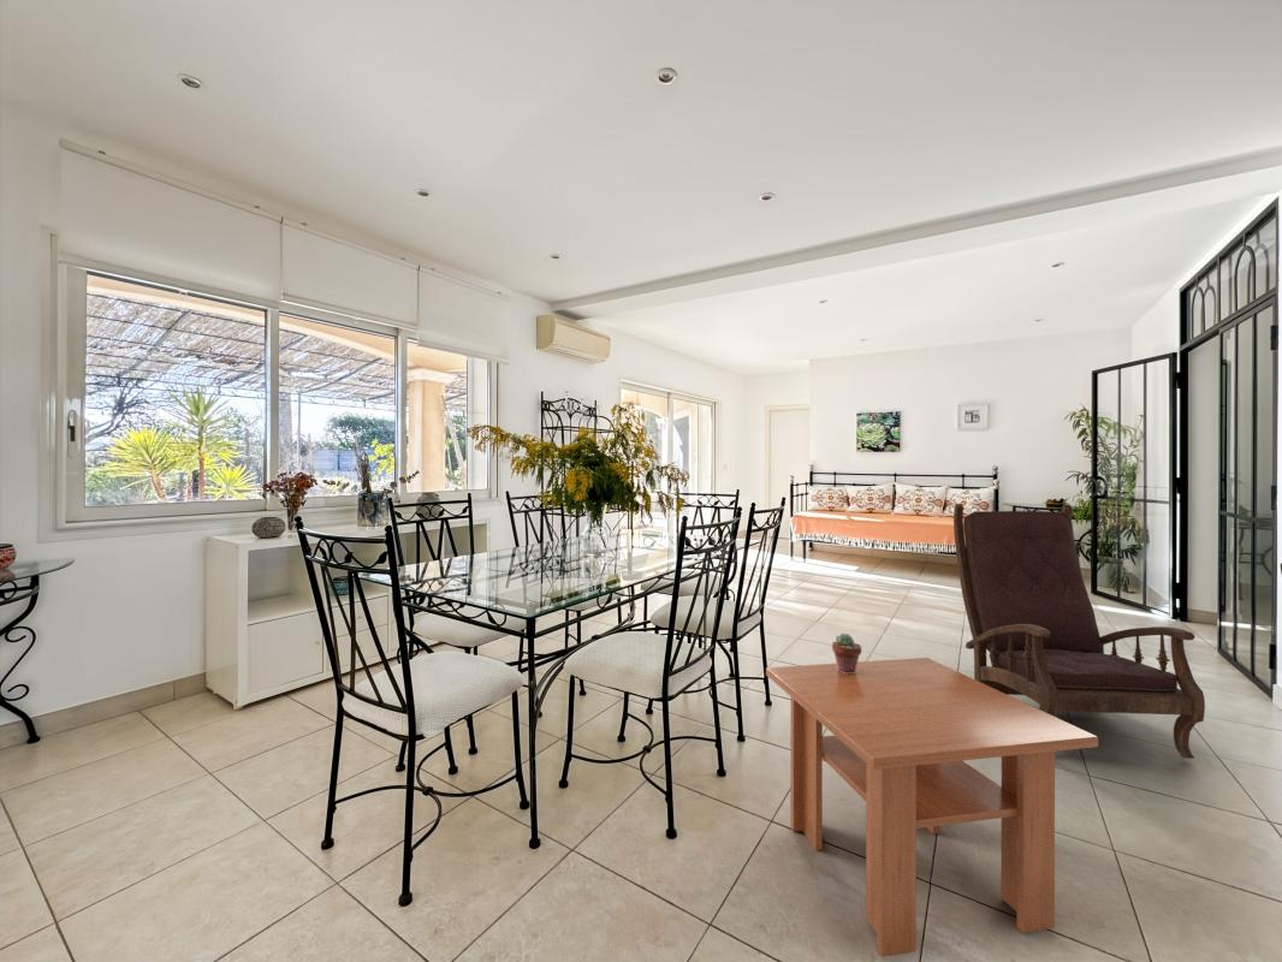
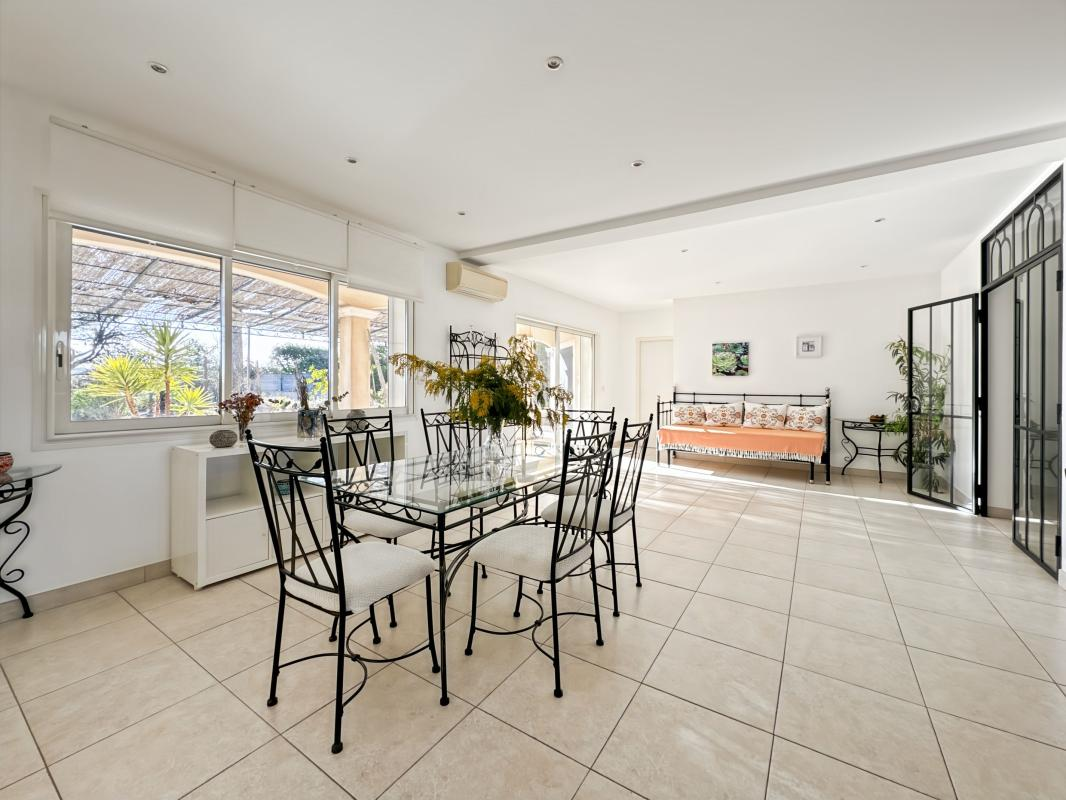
- potted succulent (847, 651)
- coffee table (906, 784)
- armchair (1058, 613)
